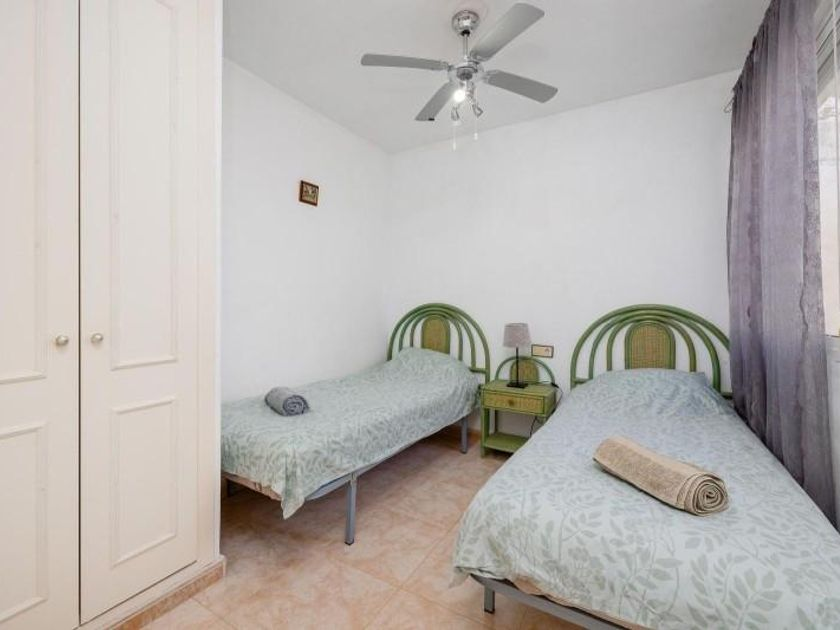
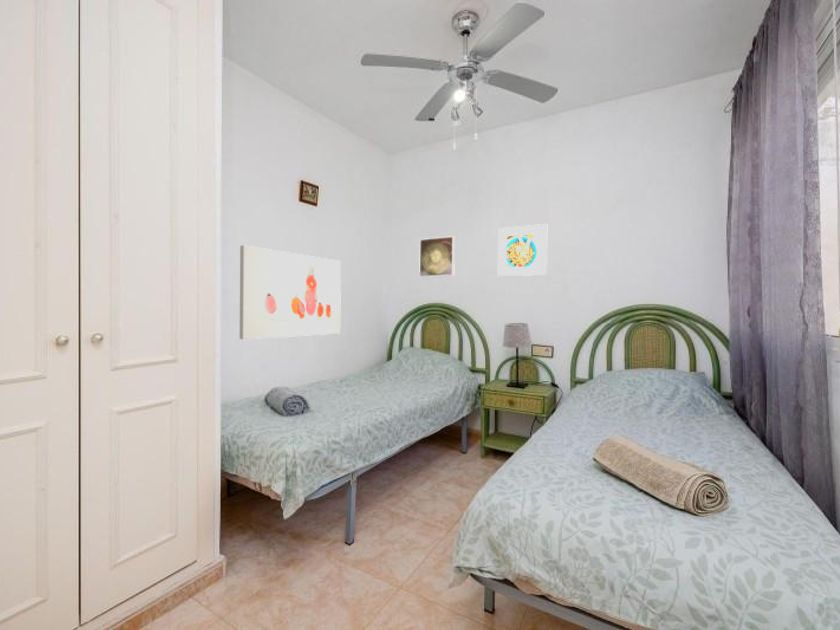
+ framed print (436, 257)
+ wall art (296, 295)
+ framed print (521, 250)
